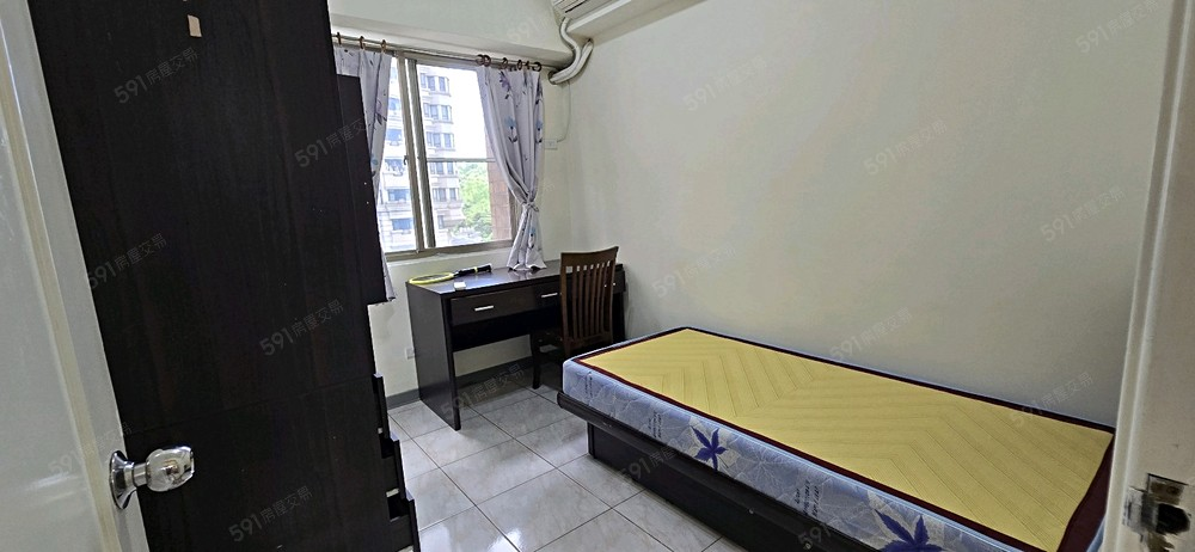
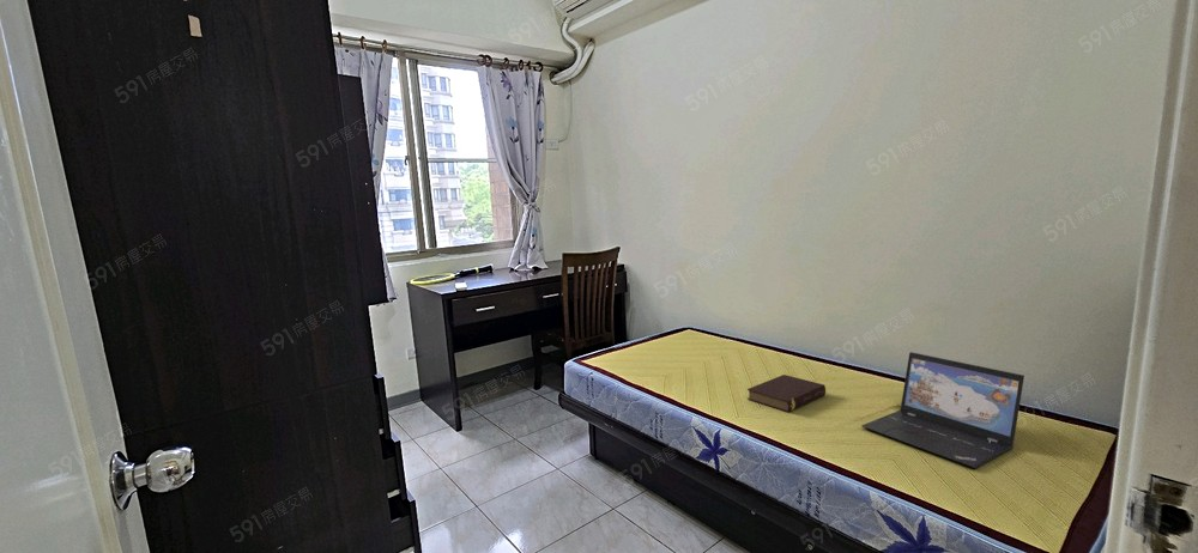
+ book (786, 391)
+ laptop (937, 403)
